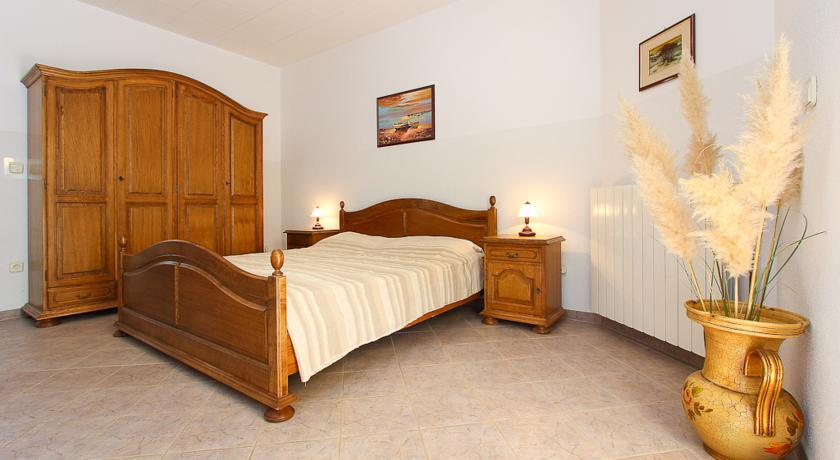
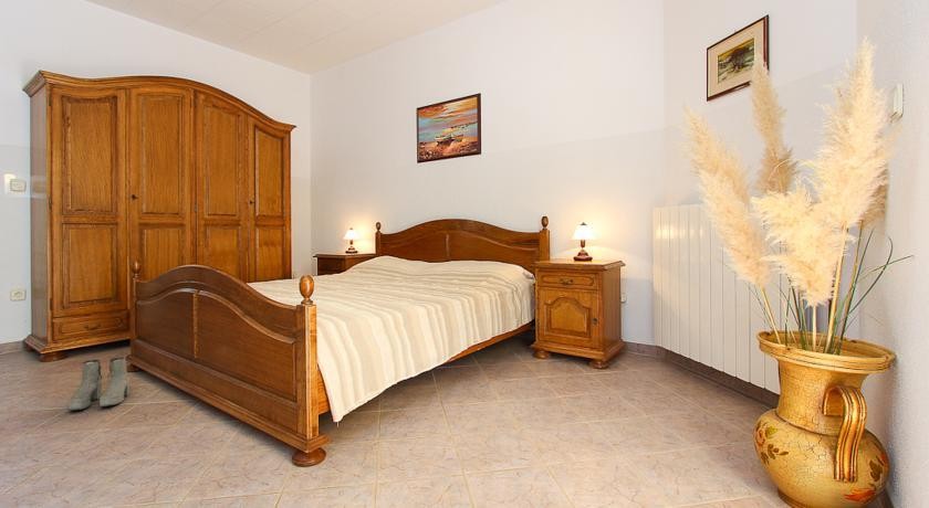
+ boots (101, 381)
